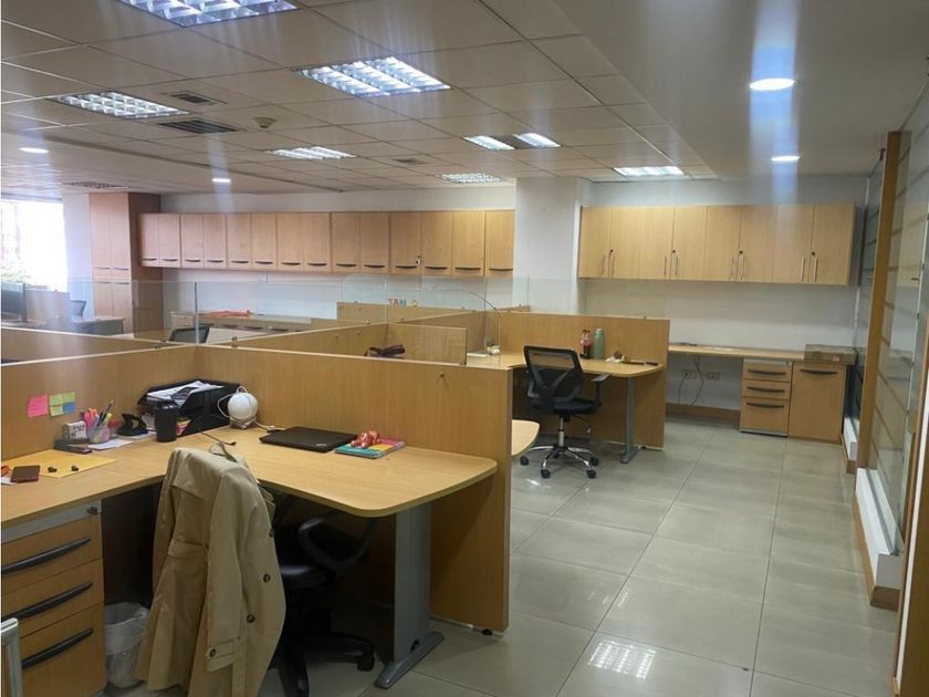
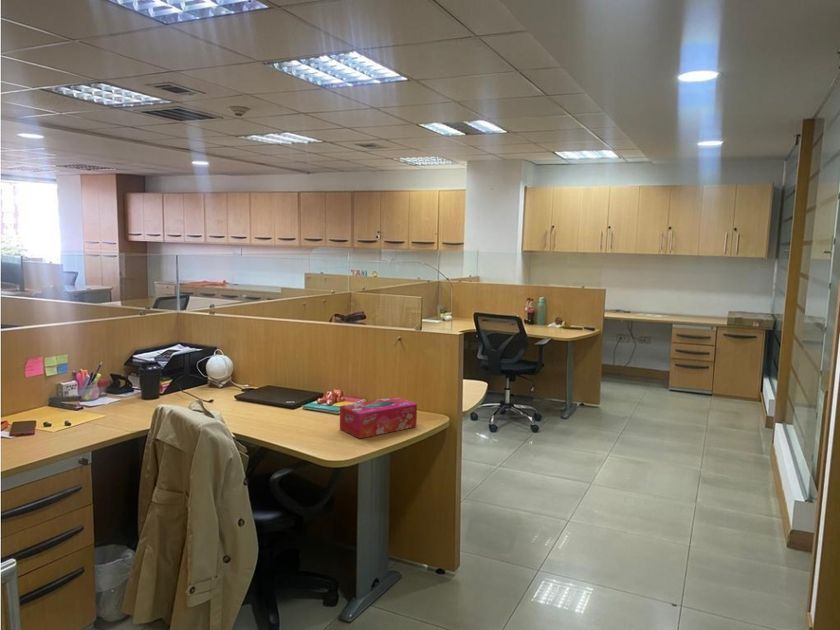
+ tissue box (378, 416)
